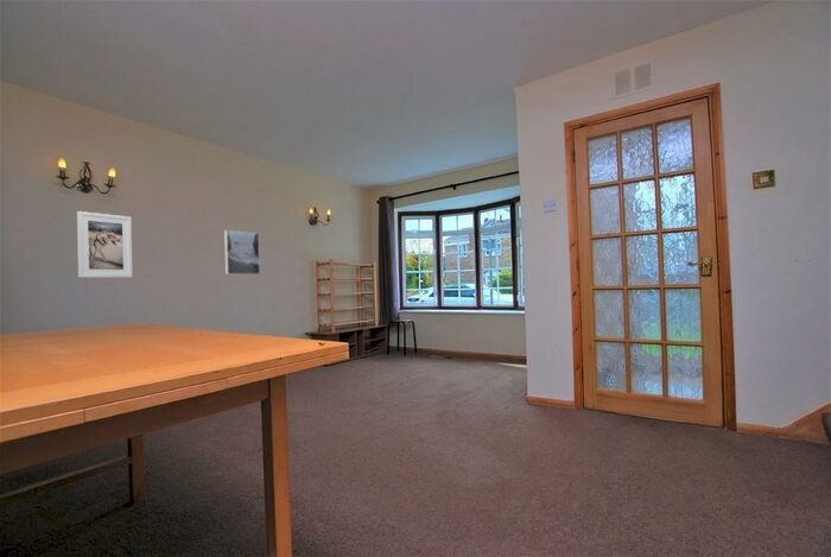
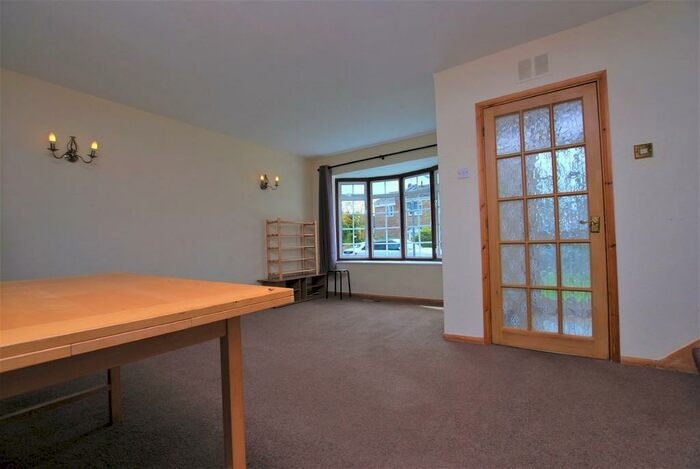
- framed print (106, 245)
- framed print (242, 253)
